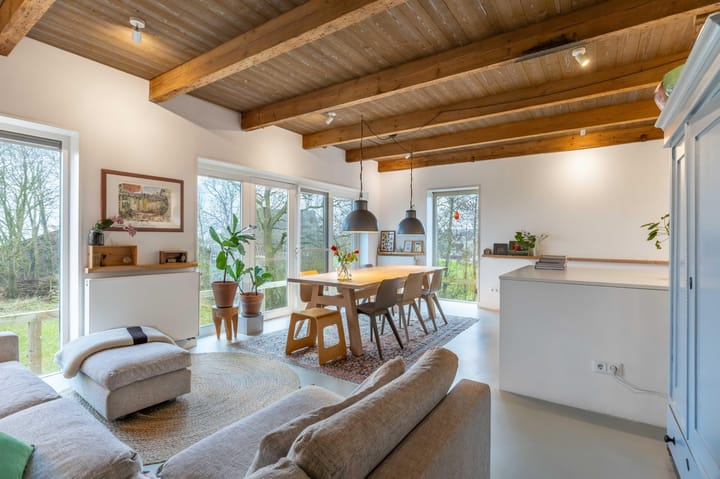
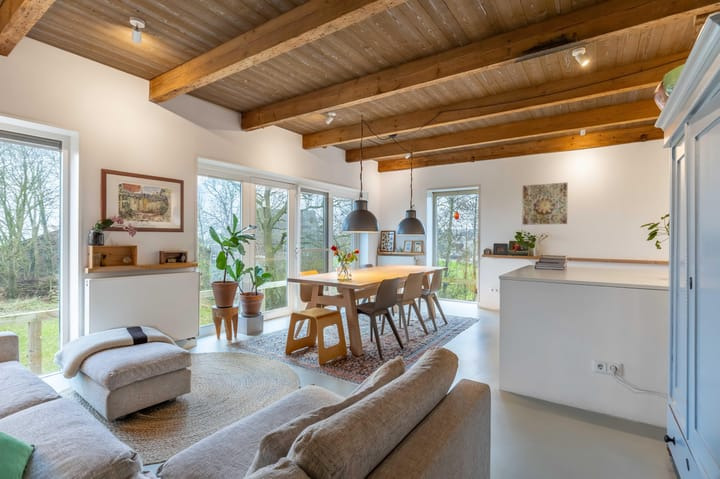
+ wall art (544, 204)
